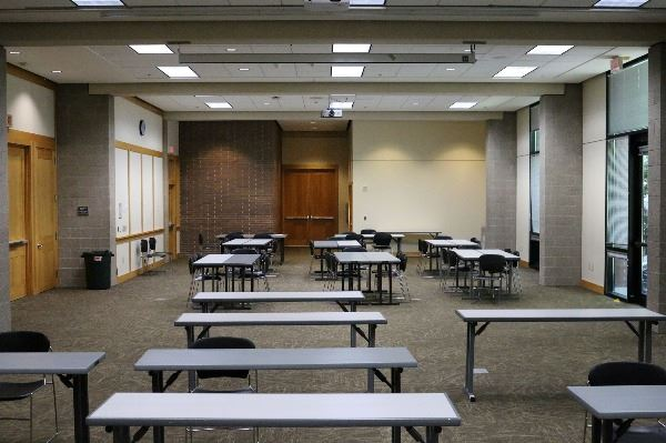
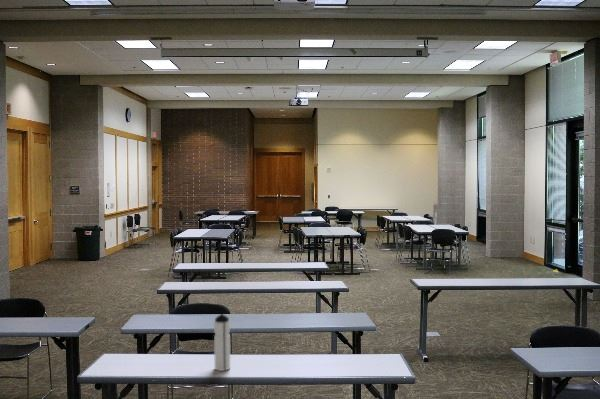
+ water bottle (222, 340)
